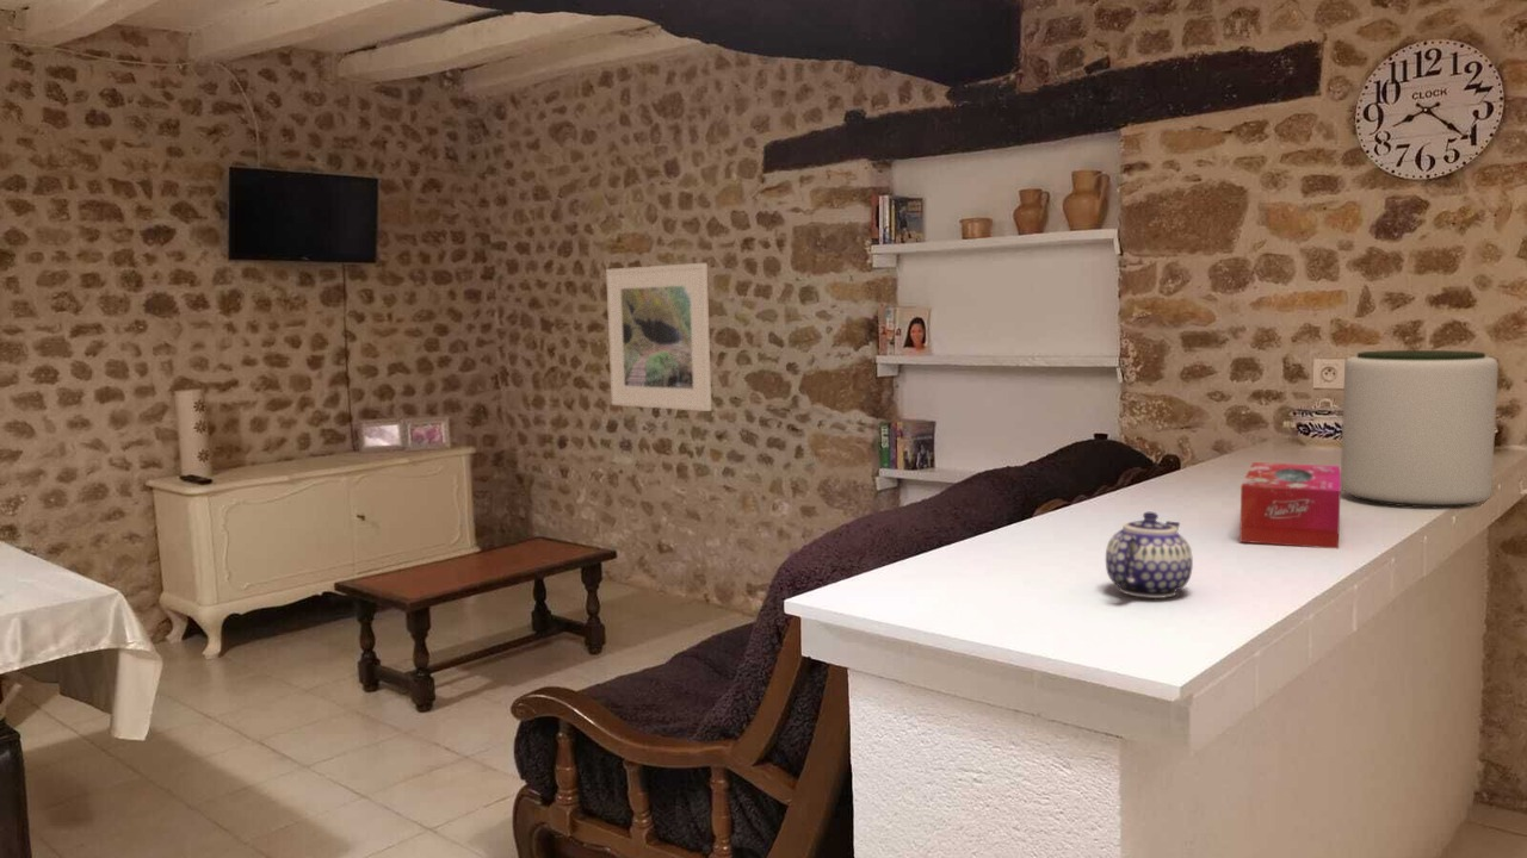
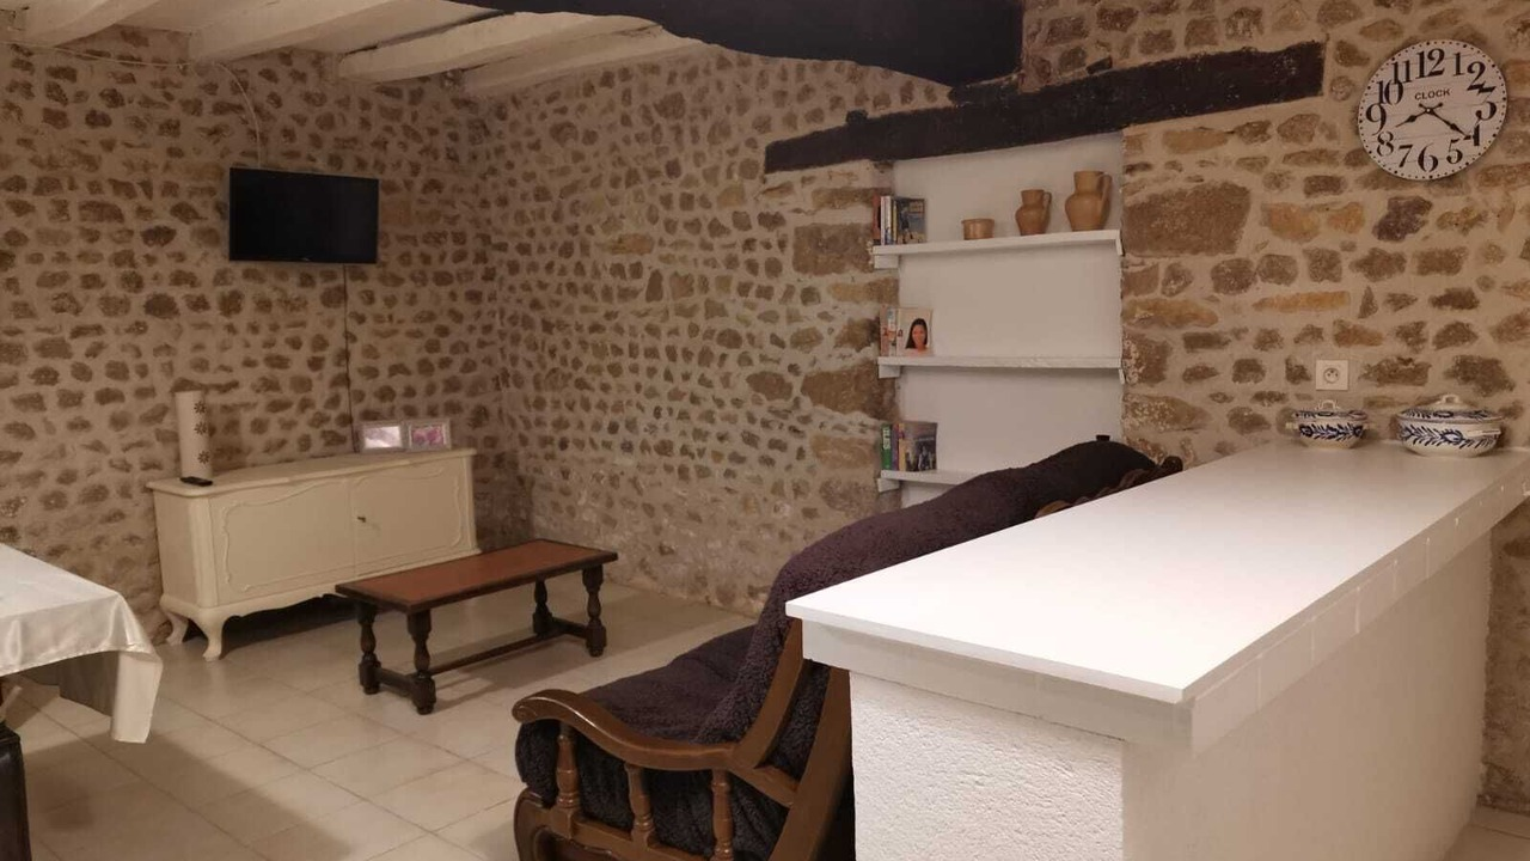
- plant pot (1416, 425)
- tissue box (1292, 502)
- teapot (1149, 552)
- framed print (656, 337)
